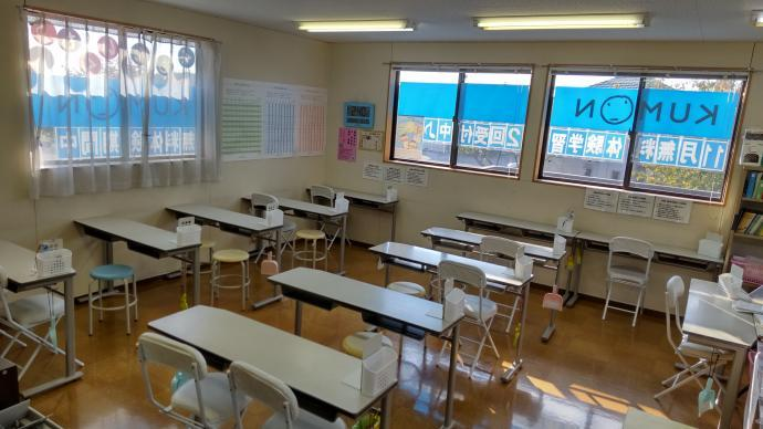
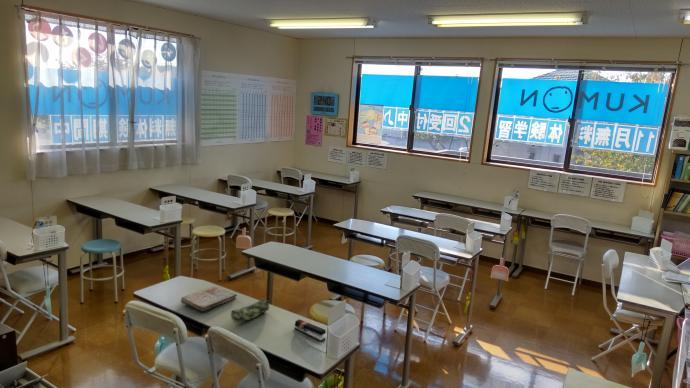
+ pencil case (249, 311)
+ stapler (309, 329)
+ book (209, 298)
